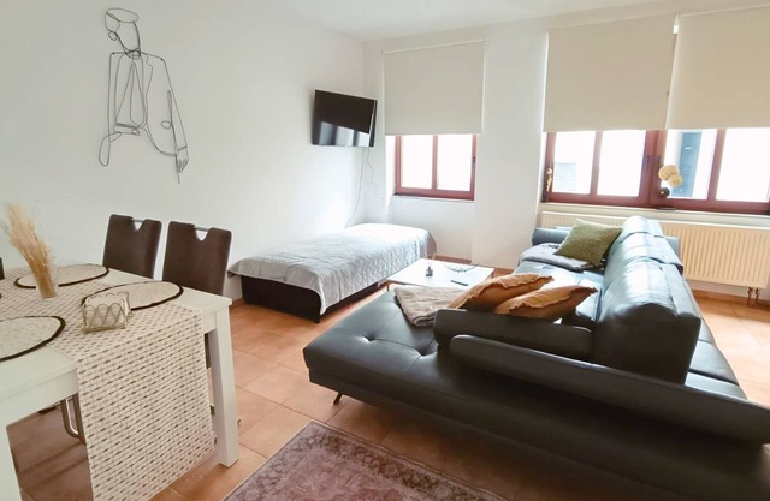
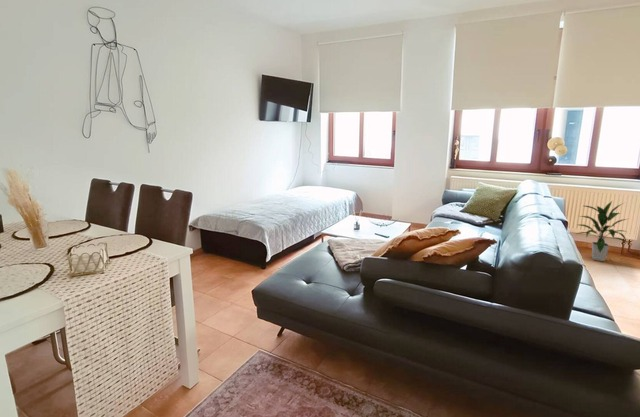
+ indoor plant (601, 230)
